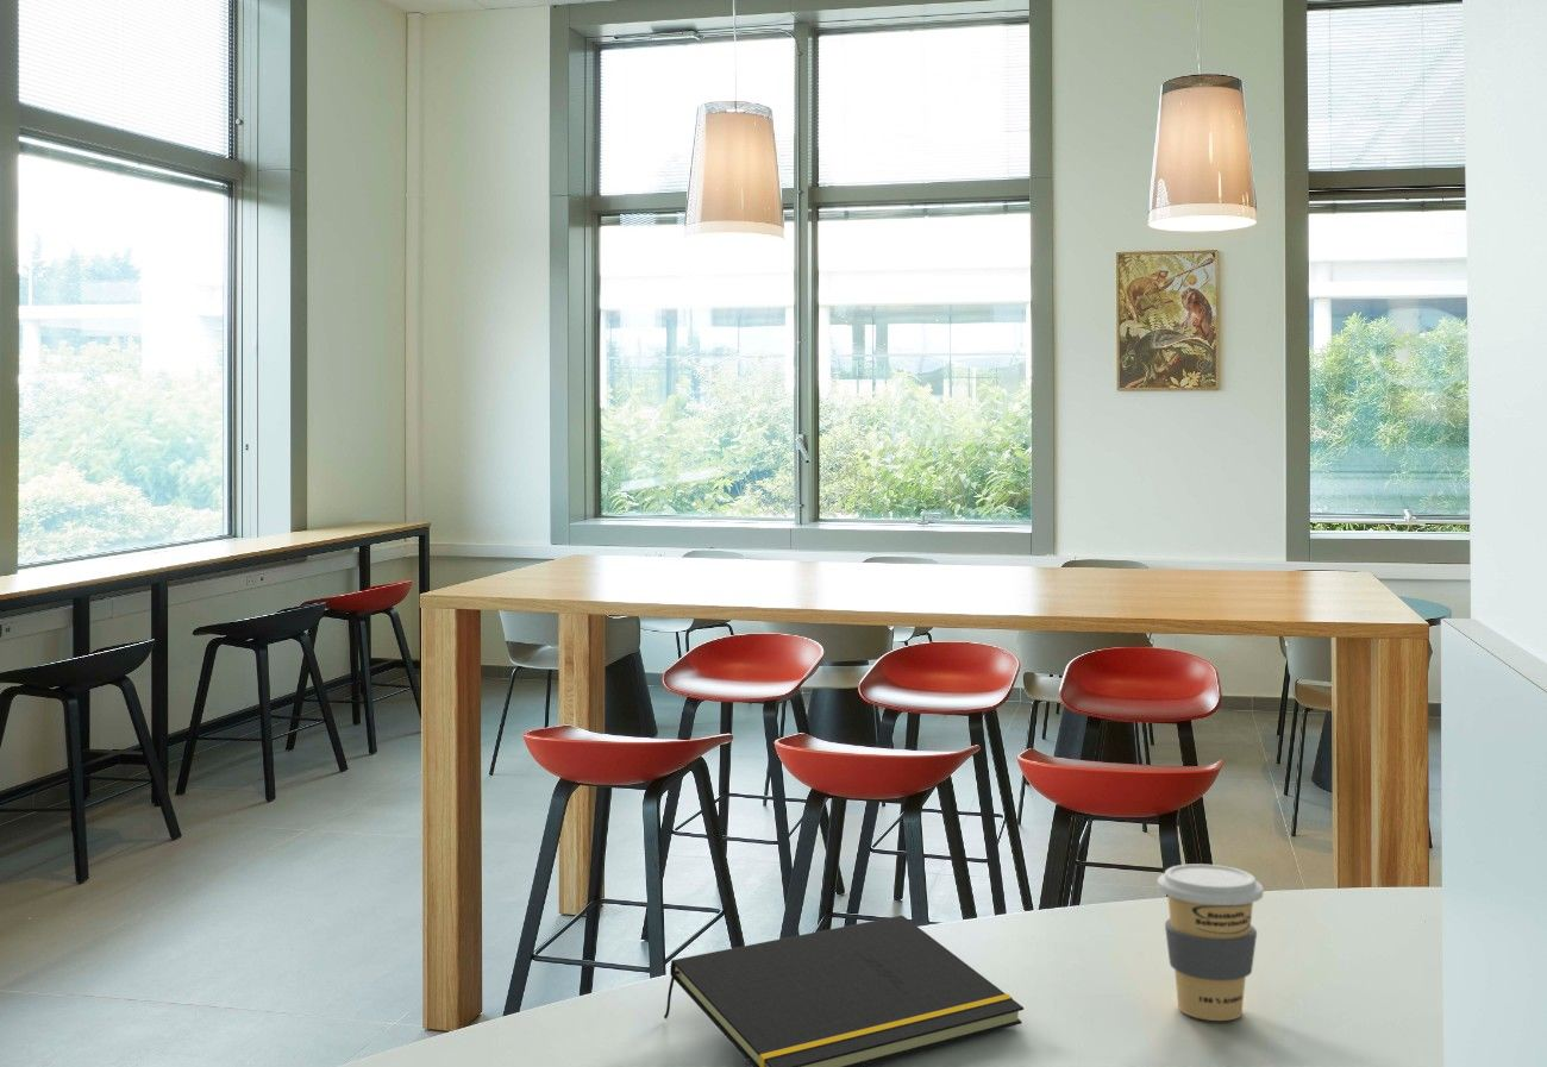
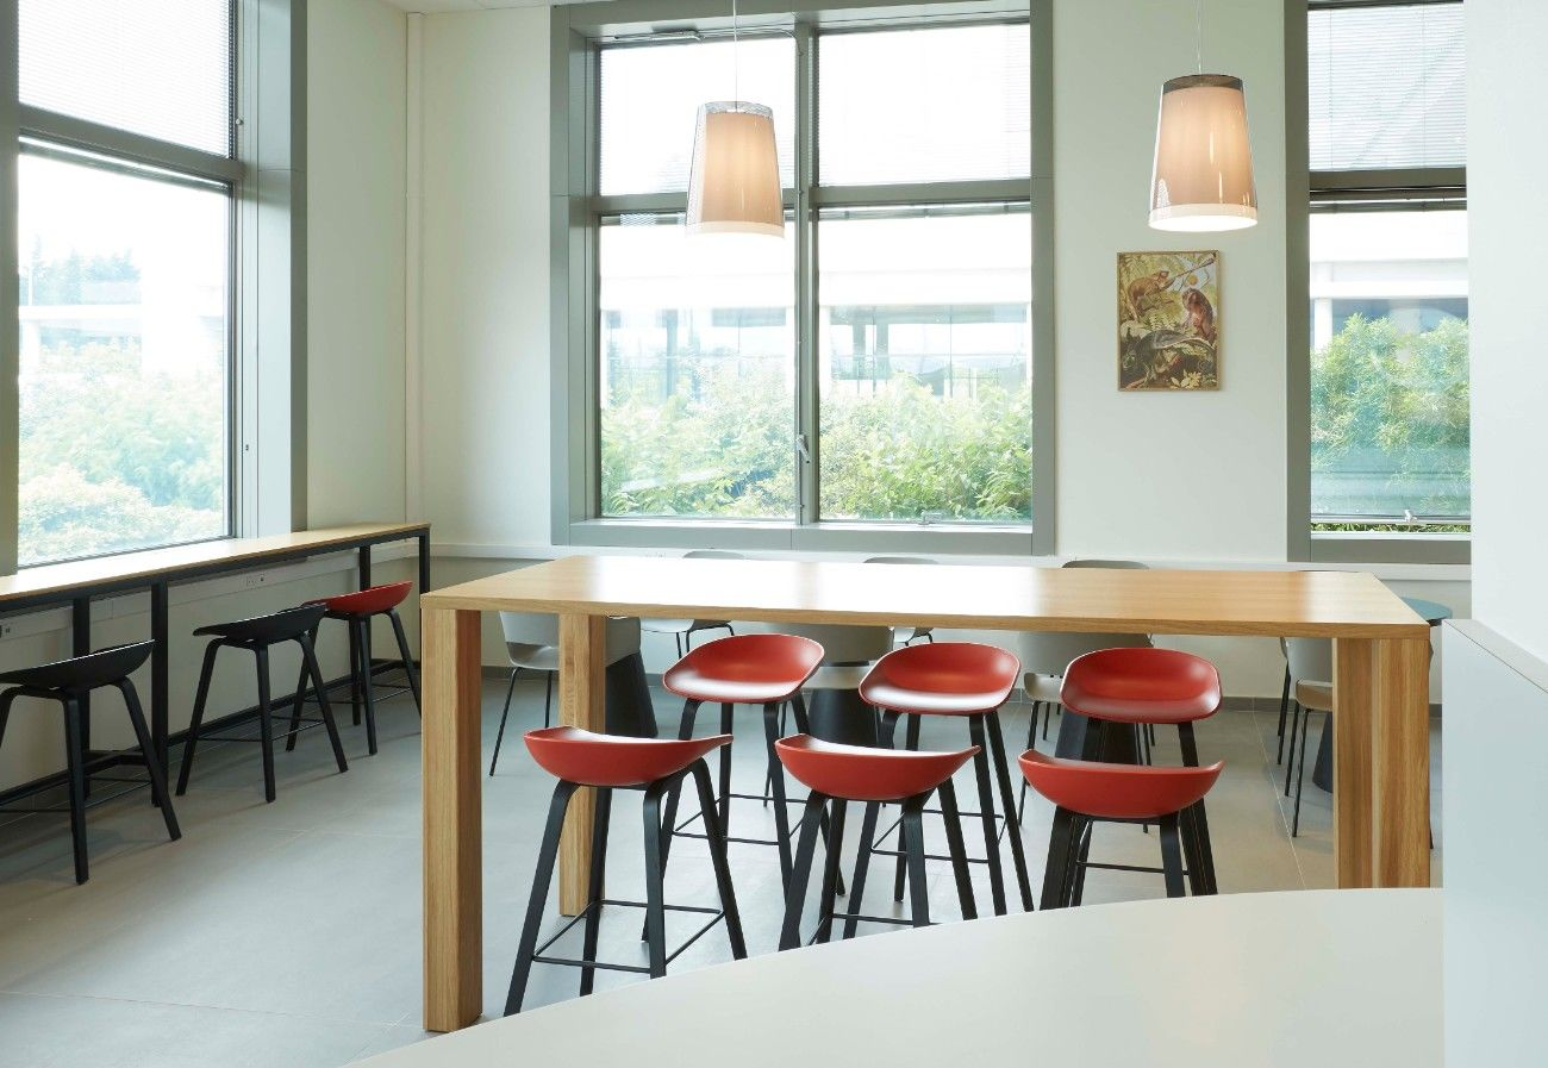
- coffee cup (1209, 942)
- notepad (845, 991)
